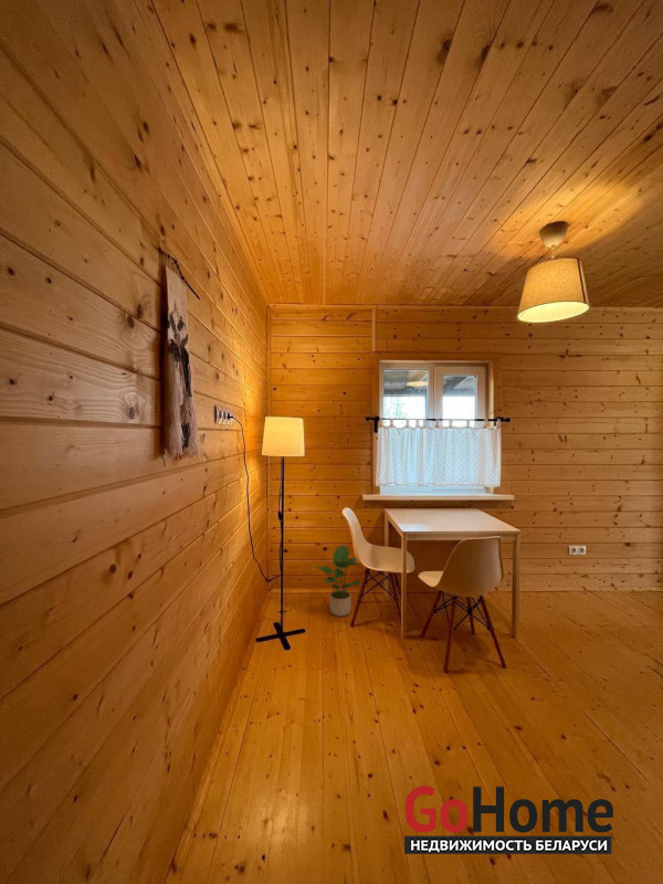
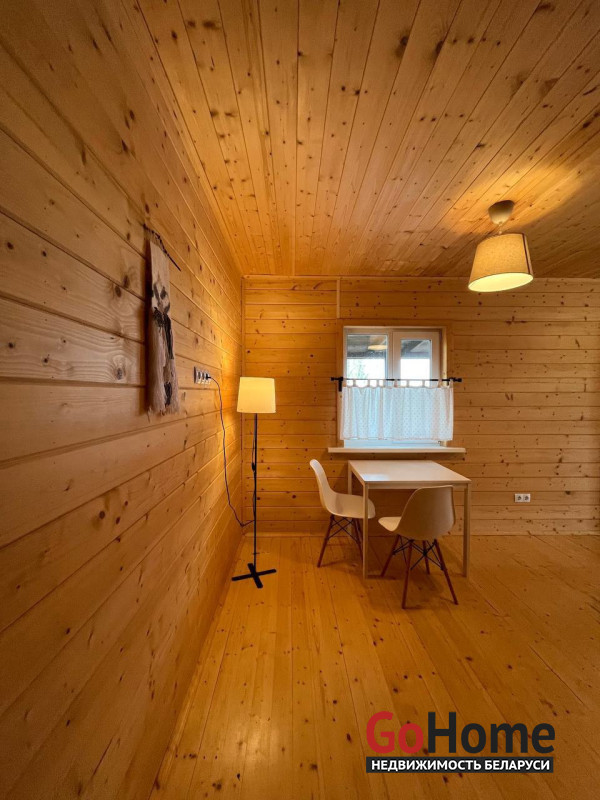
- potted plant (337, 581)
